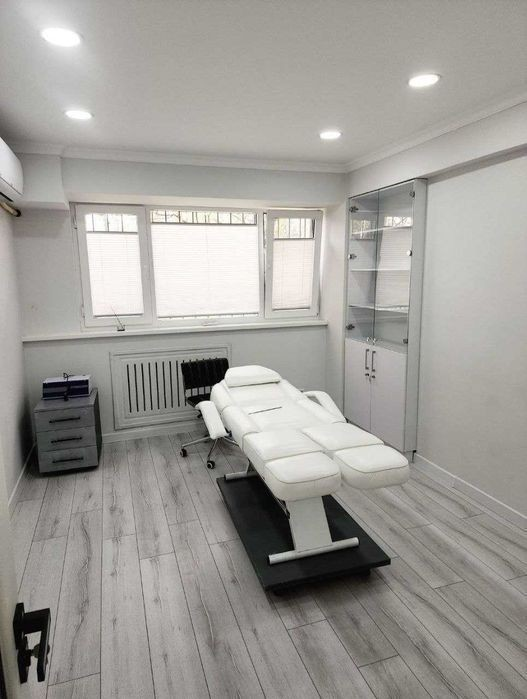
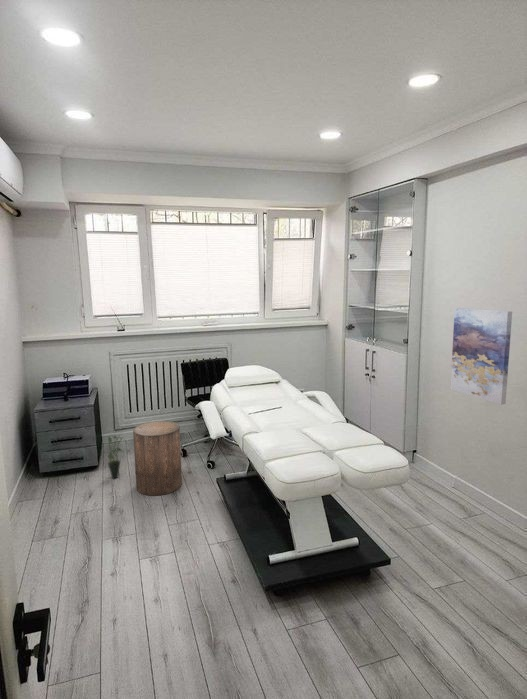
+ wall art (478, 353)
+ stool (158, 456)
+ potted plant (116, 455)
